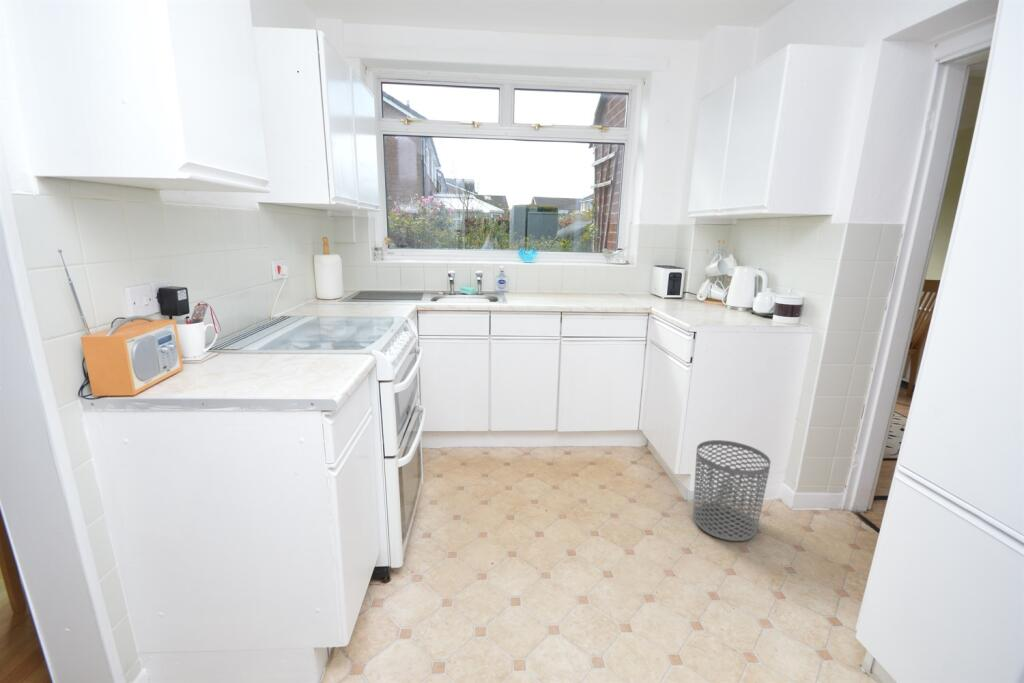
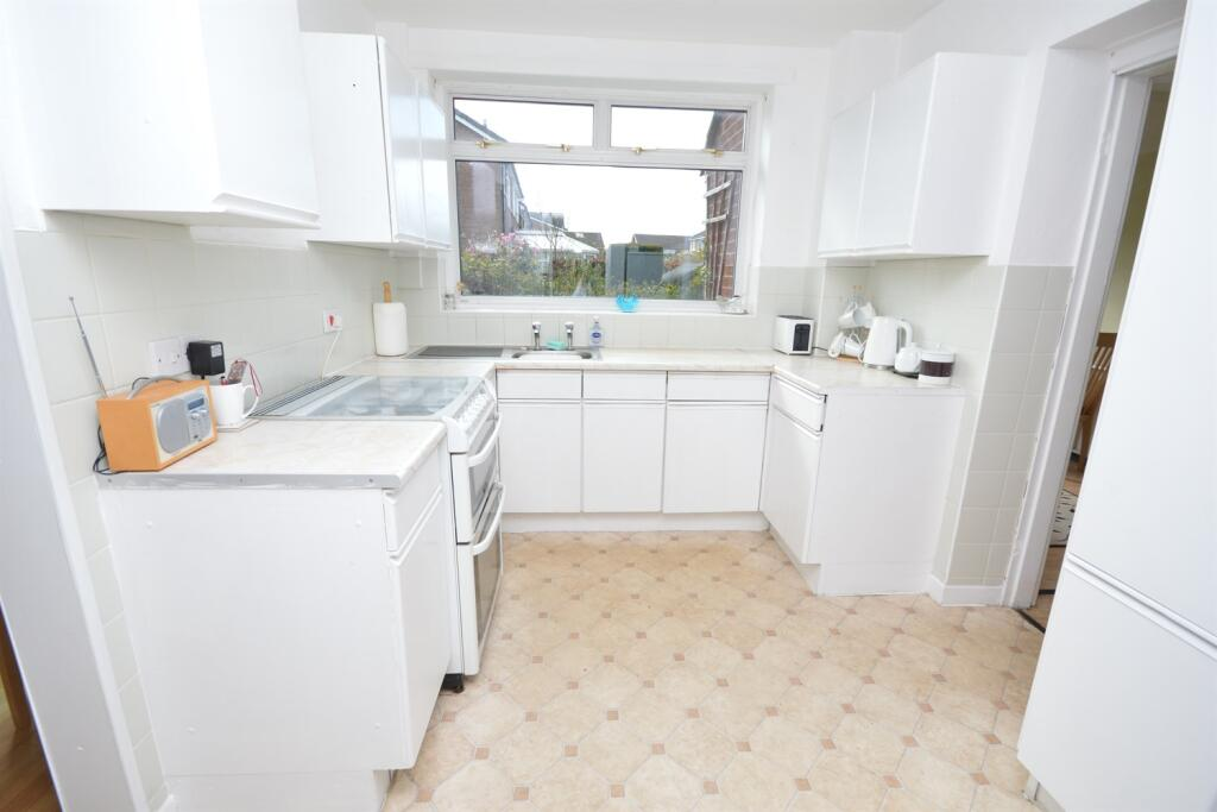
- waste bin (728, 489)
